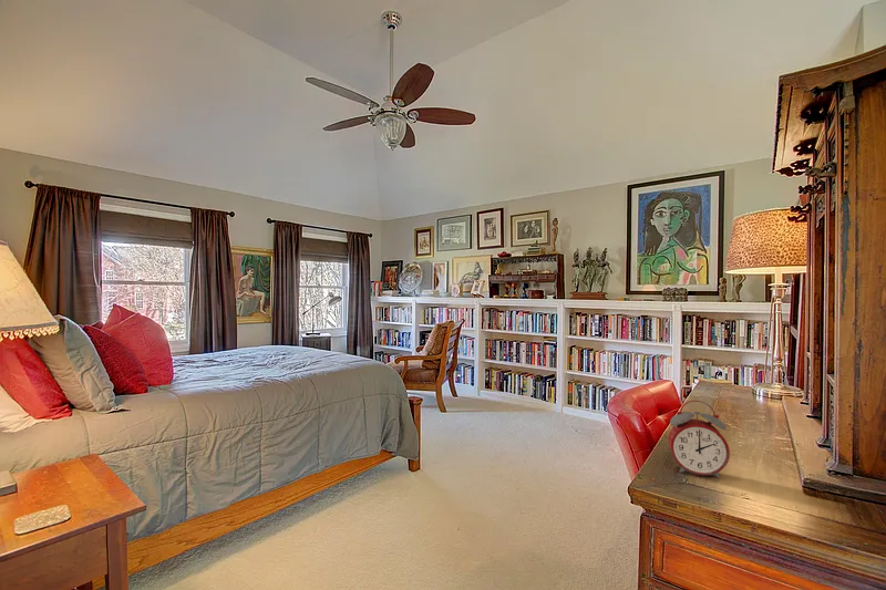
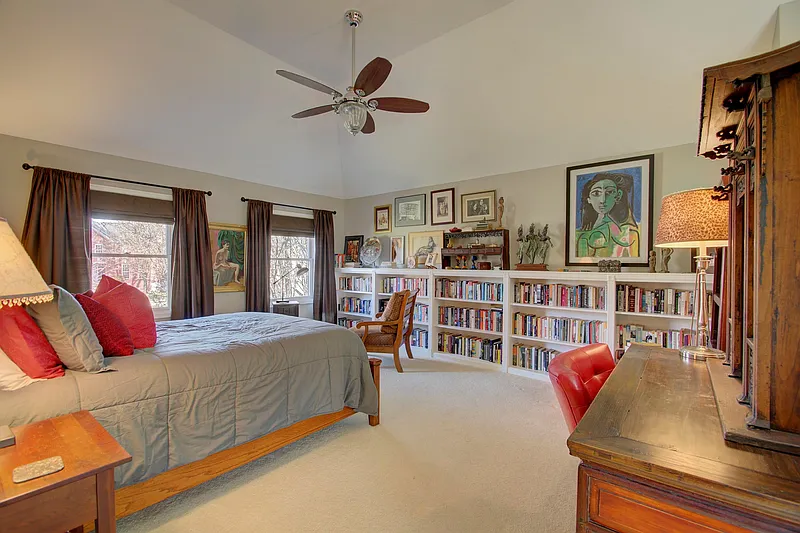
- alarm clock (697, 435)
